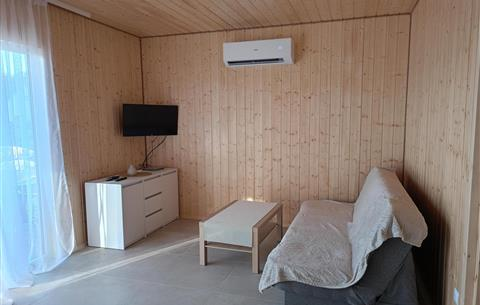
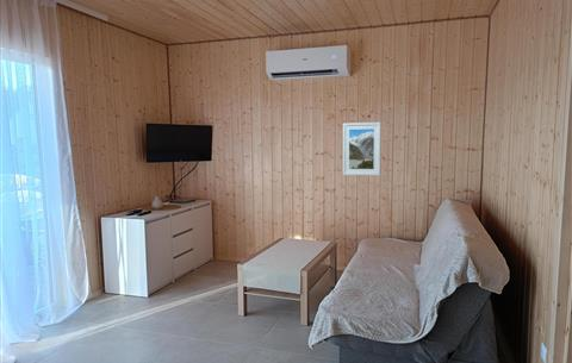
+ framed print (361, 149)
